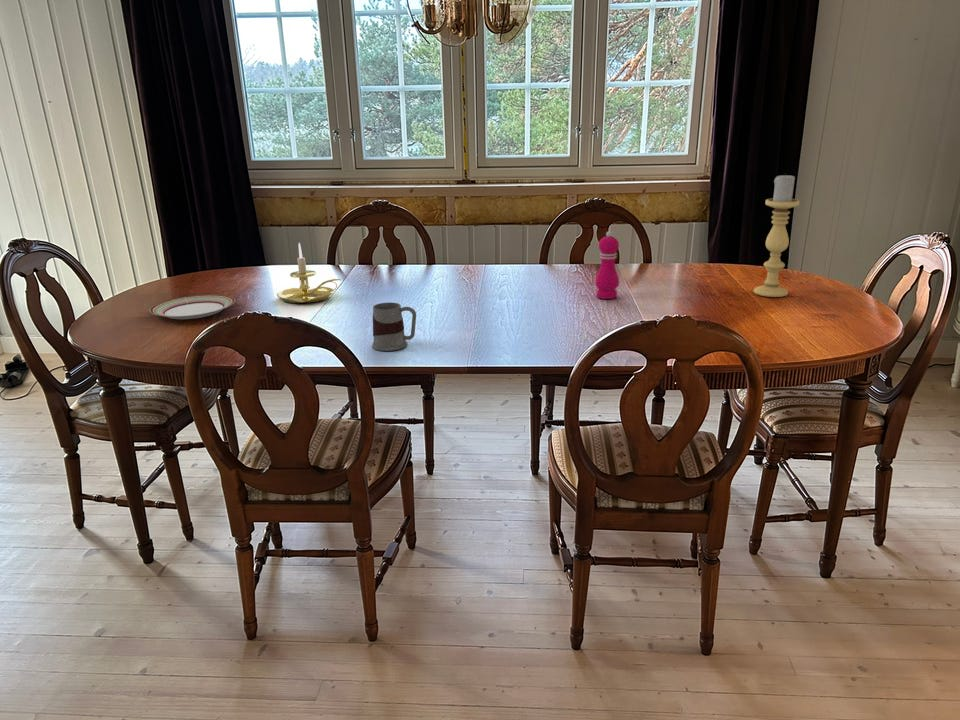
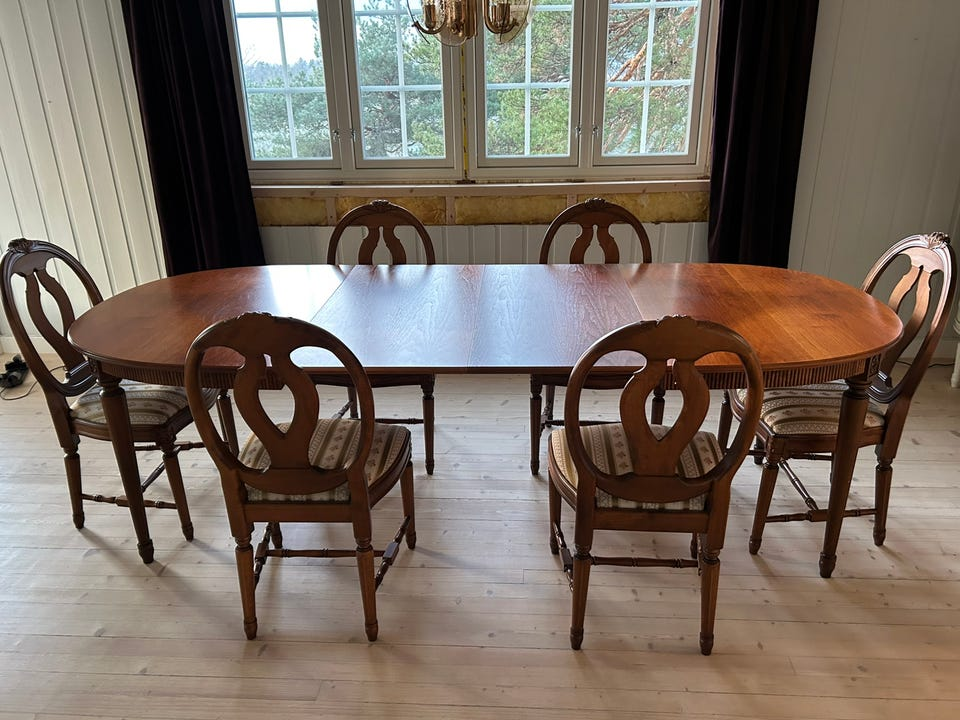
- candle holder (307, 270)
- plate (193, 308)
- pepper mill (607, 264)
- mug (393, 325)
- candle holder (778, 234)
